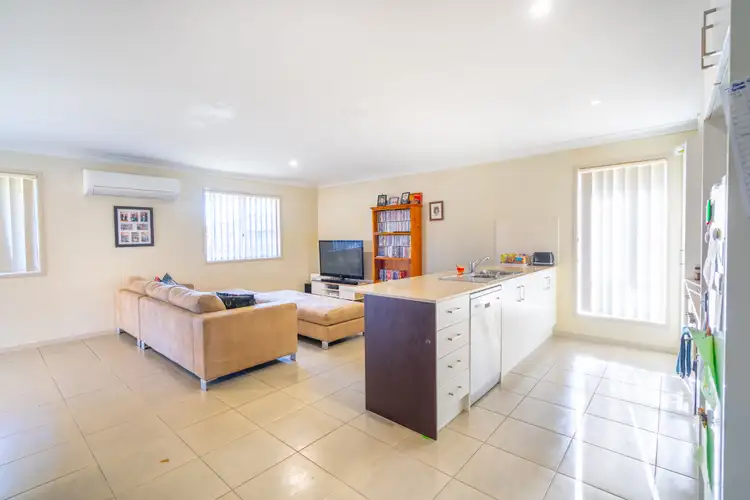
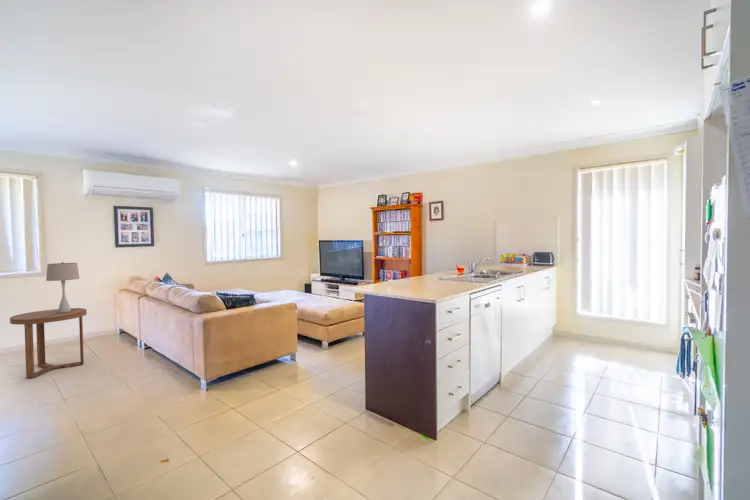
+ table lamp (63, 286)
+ side table (44, 340)
